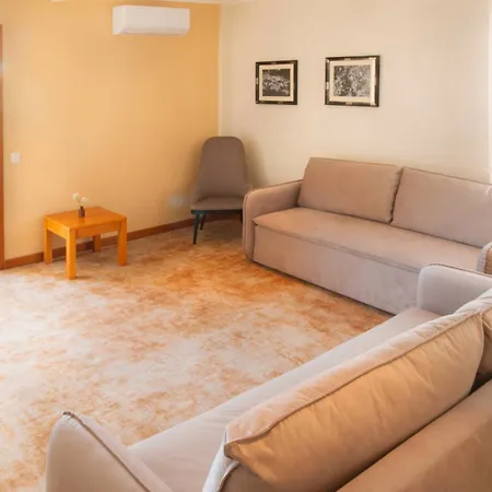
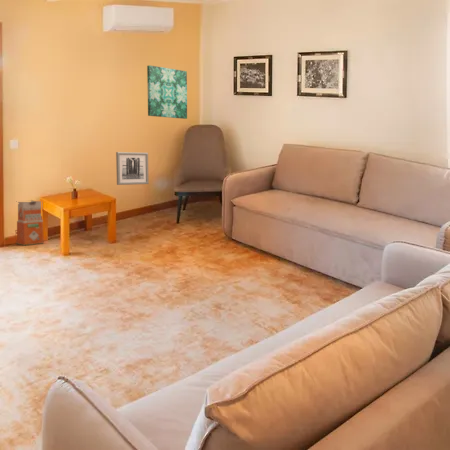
+ wall art (132, 168)
+ waste bin (29, 221)
+ wall art (167, 93)
